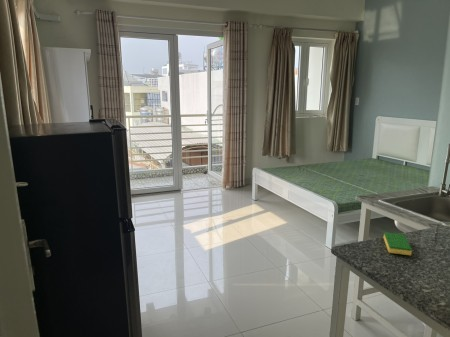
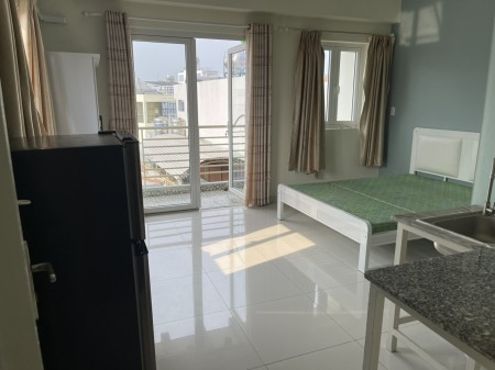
- dish sponge (396, 243)
